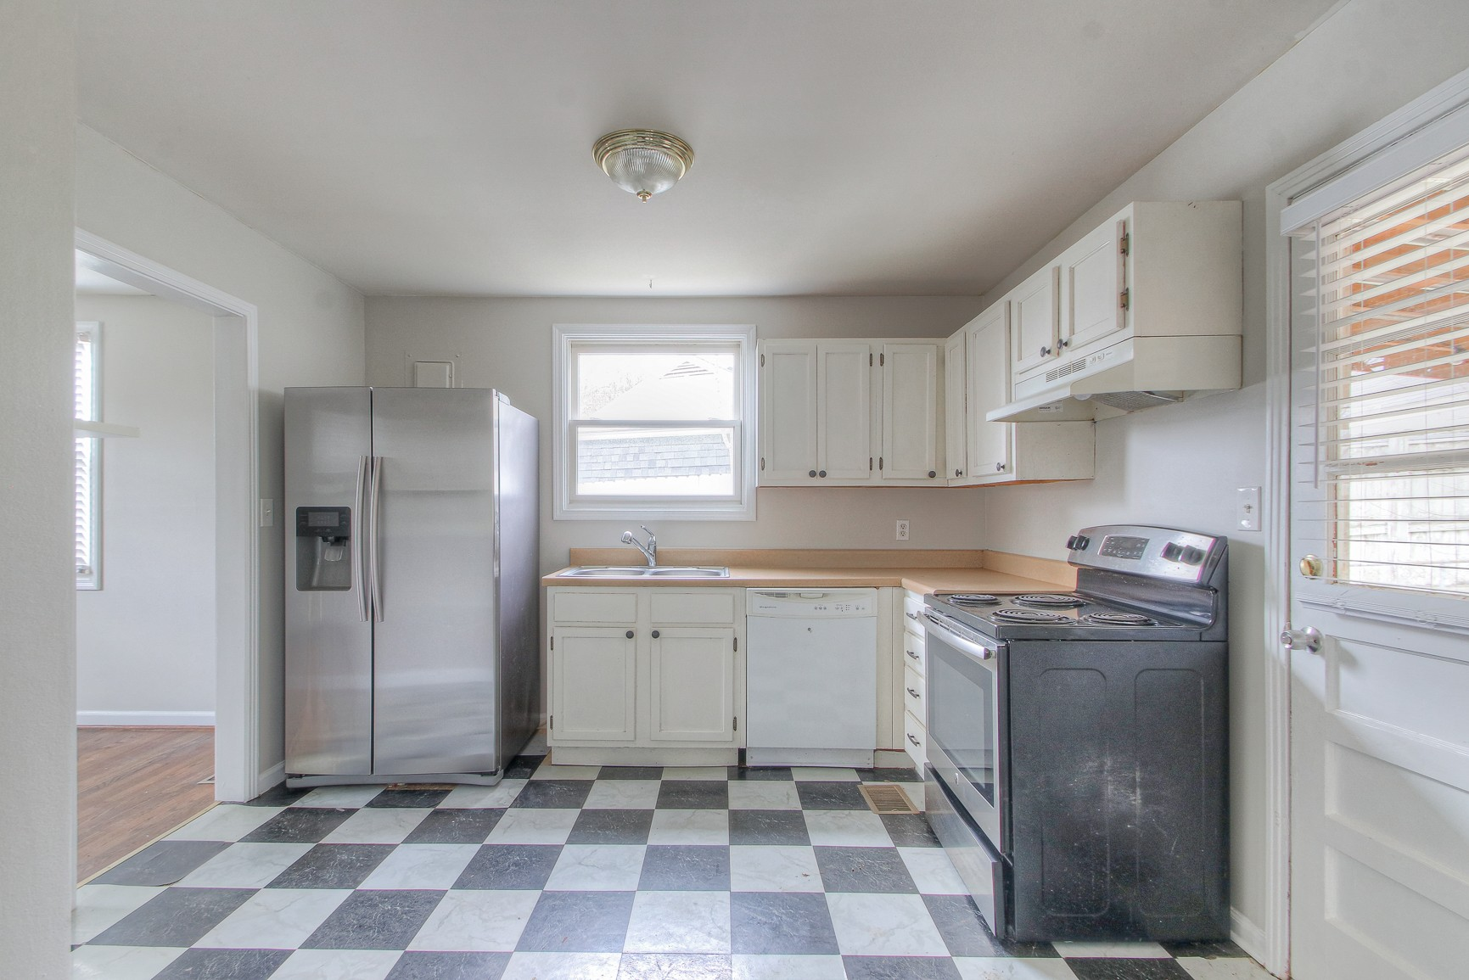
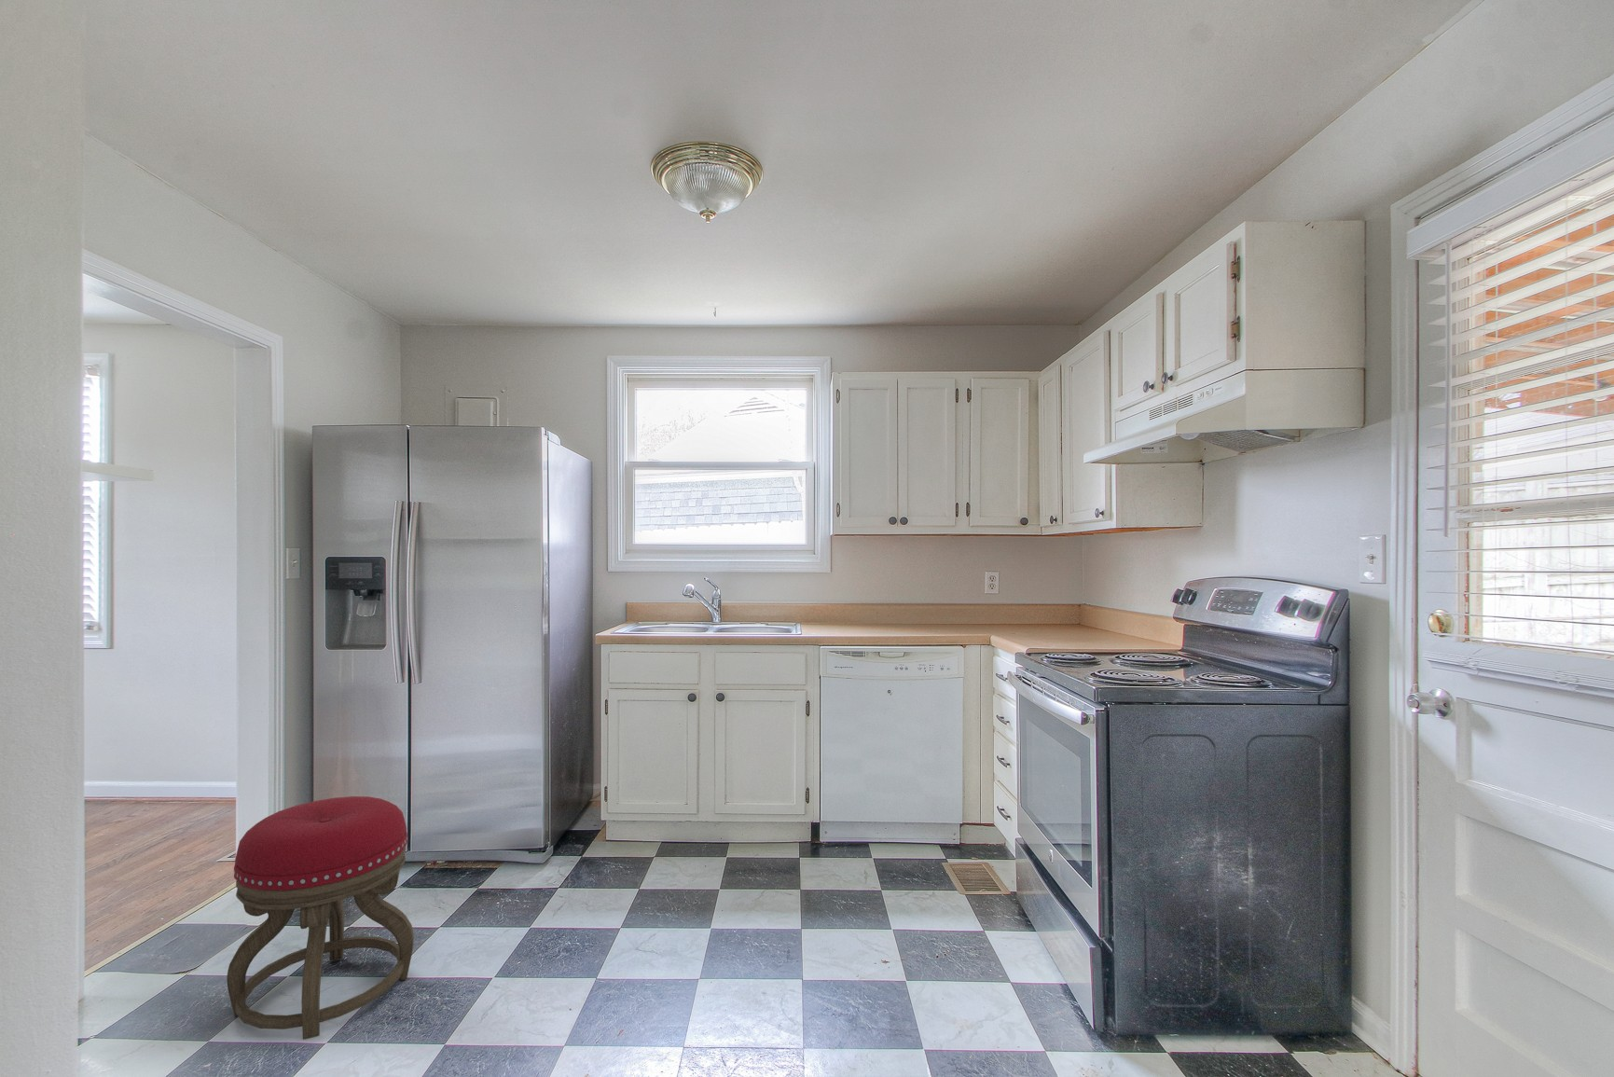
+ stool (324, 904)
